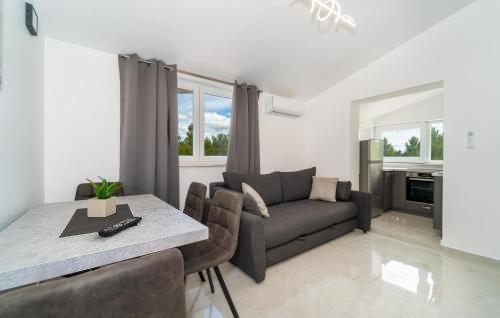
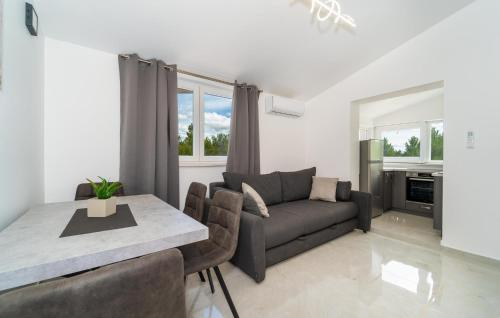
- remote control (122, 225)
